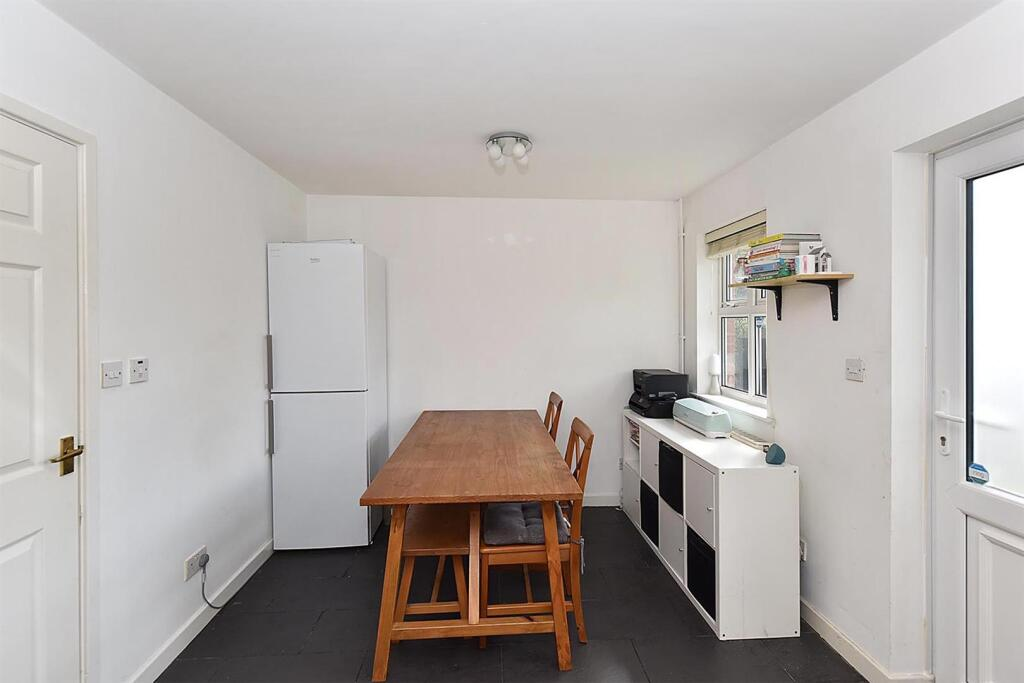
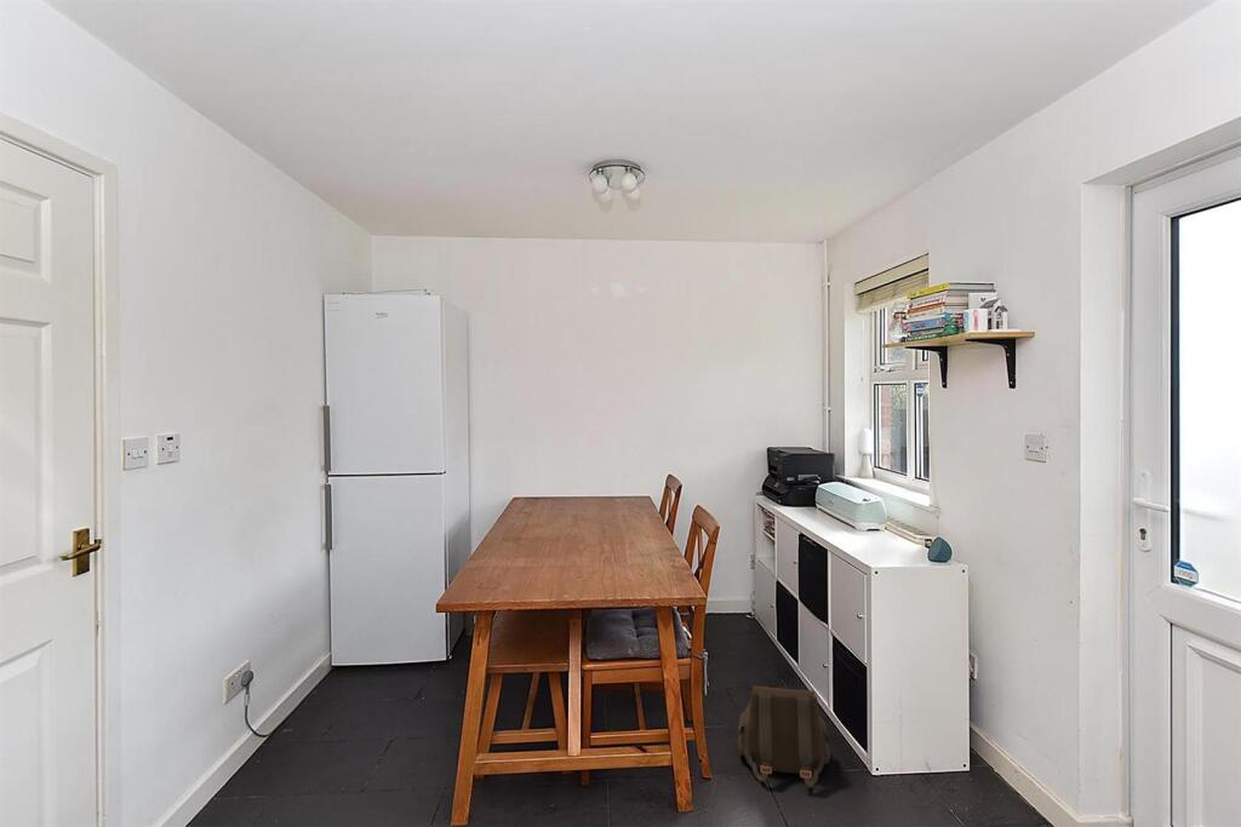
+ satchel (783, 725)
